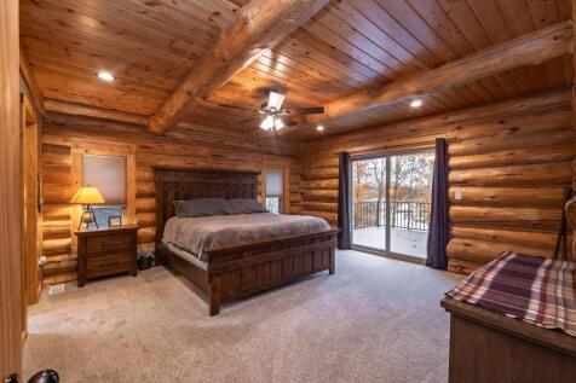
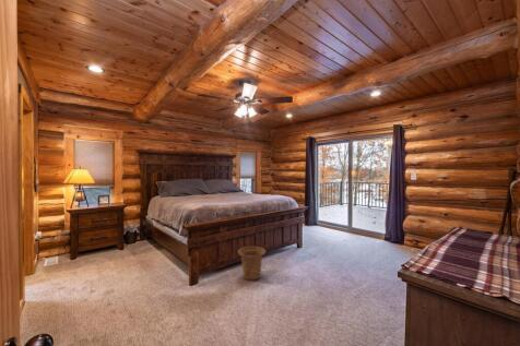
+ basket (251, 263)
